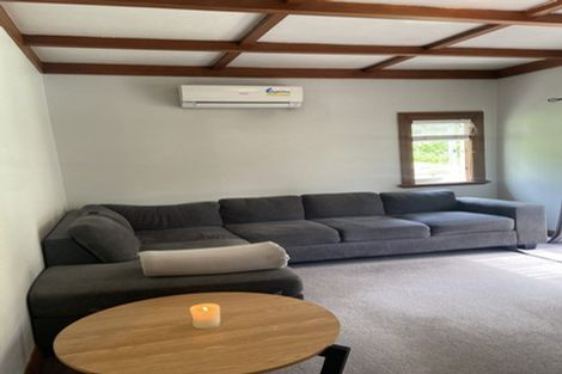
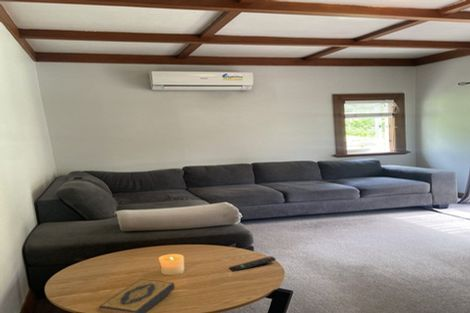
+ hardback book (138, 297)
+ remote control (253, 264)
